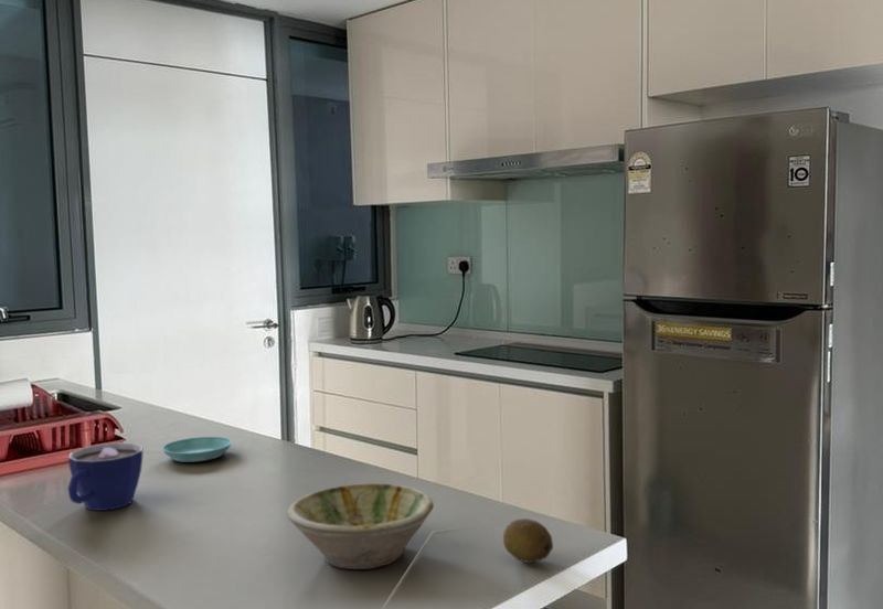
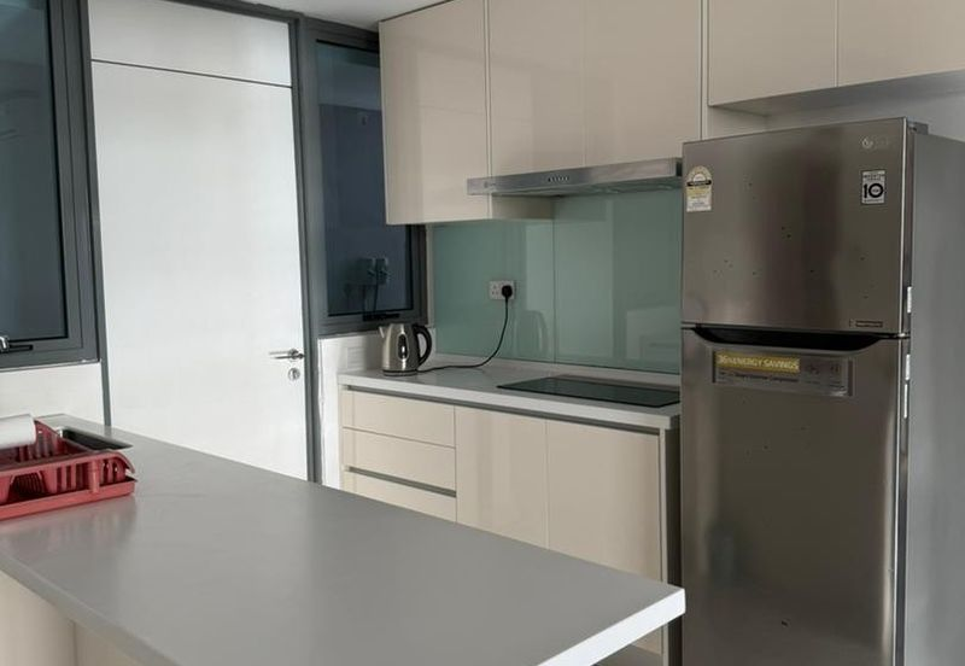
- fruit (526, 539)
- cup (100, 480)
- bowl (361, 528)
- saucer (198, 450)
